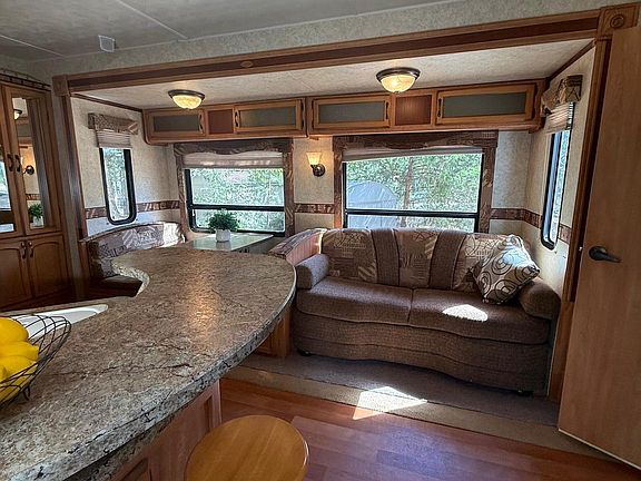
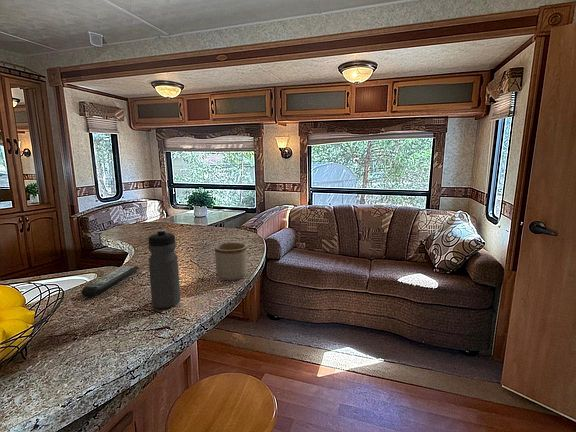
+ mug (230, 259)
+ water bottle (163, 266)
+ remote control (113, 278)
